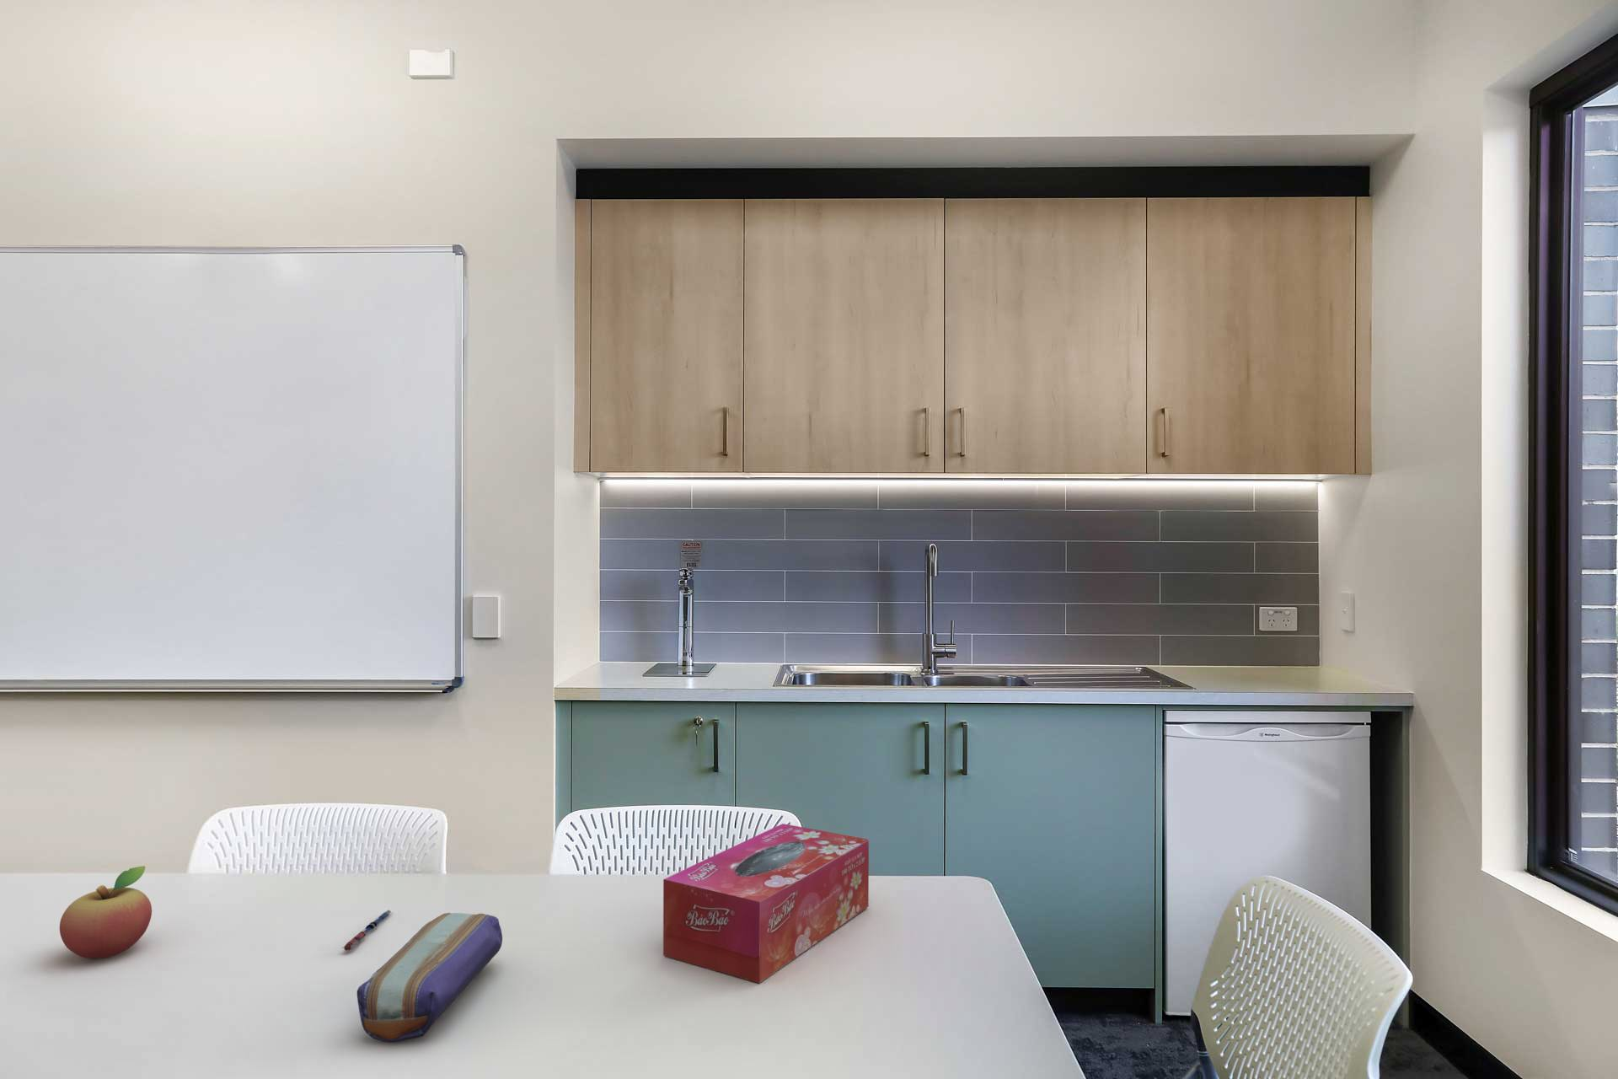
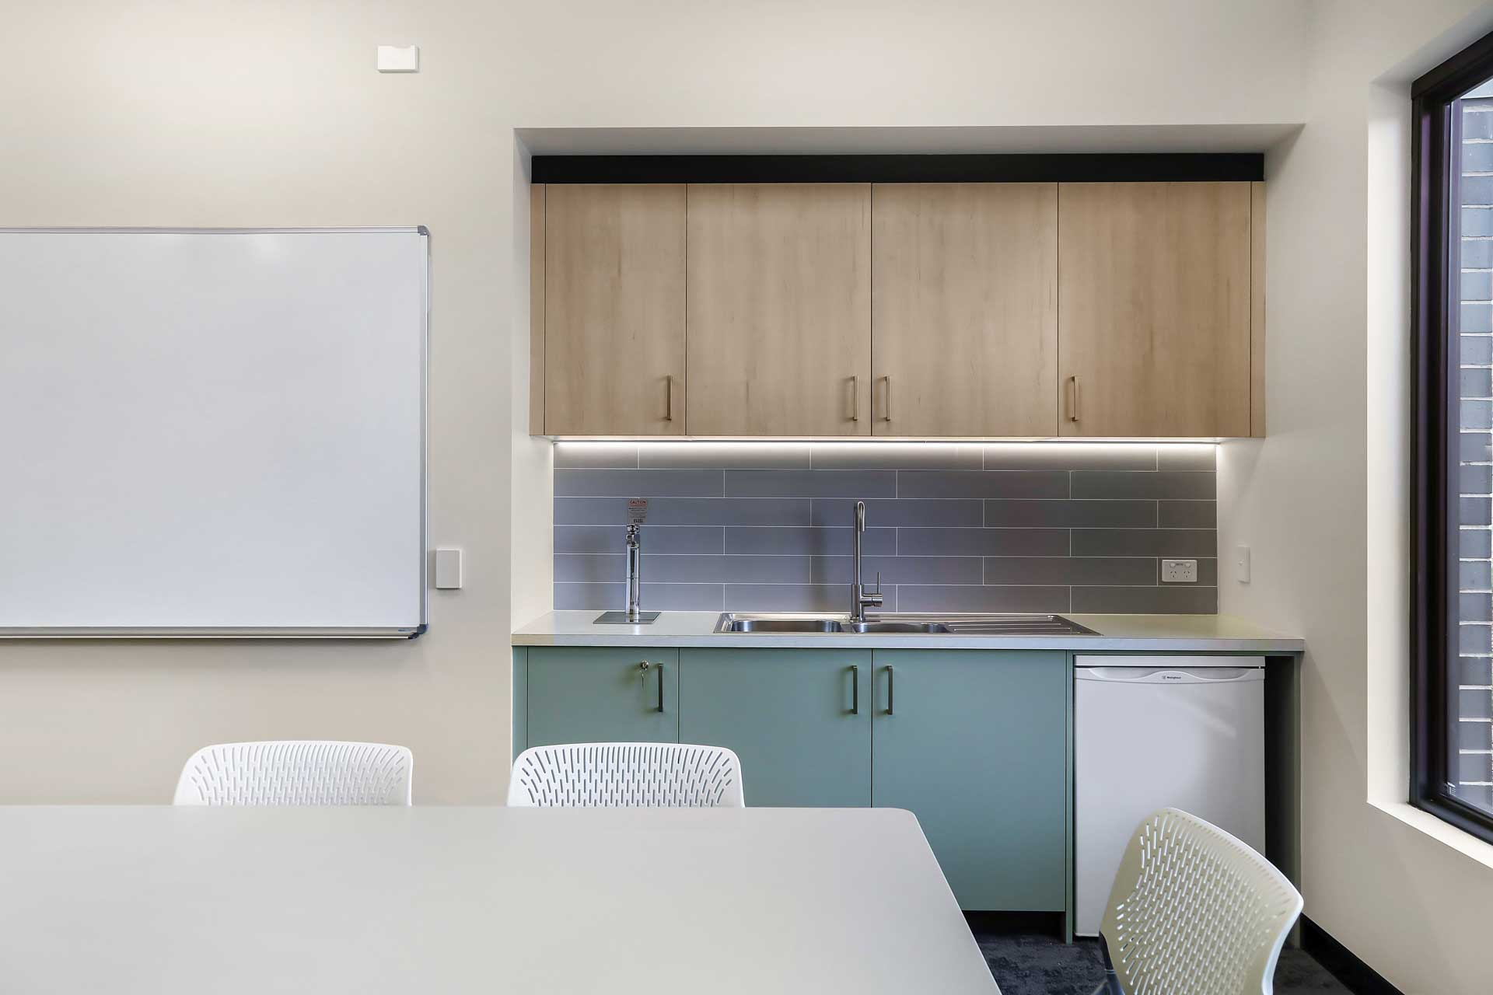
- tissue box (772, 894)
- fruit (106, 914)
- pencil case (437, 967)
- pen (368, 927)
